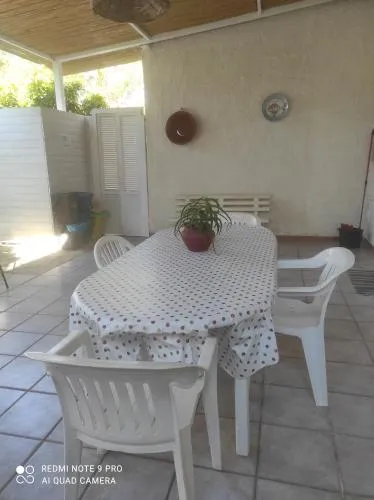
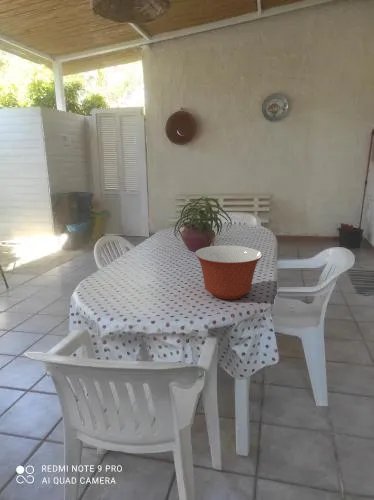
+ mixing bowl (227, 273)
